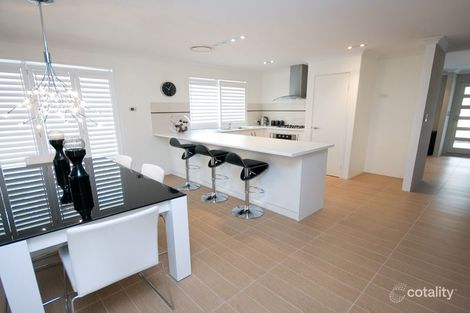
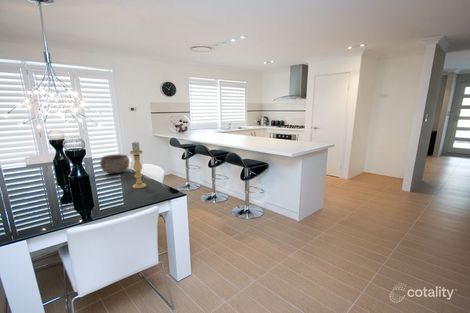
+ bowl (115, 164)
+ candle holder (137, 164)
